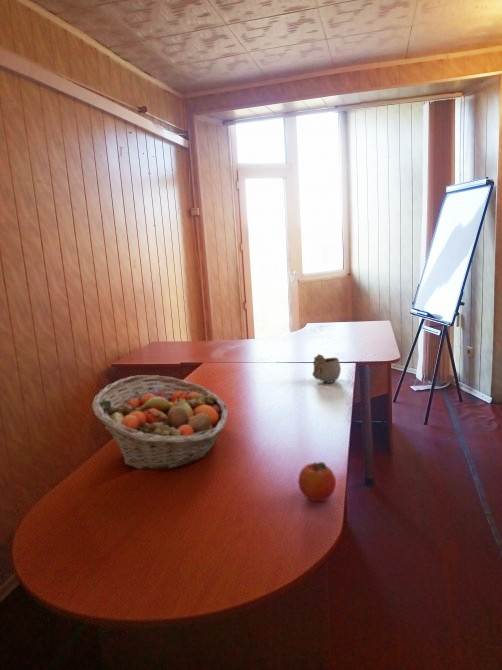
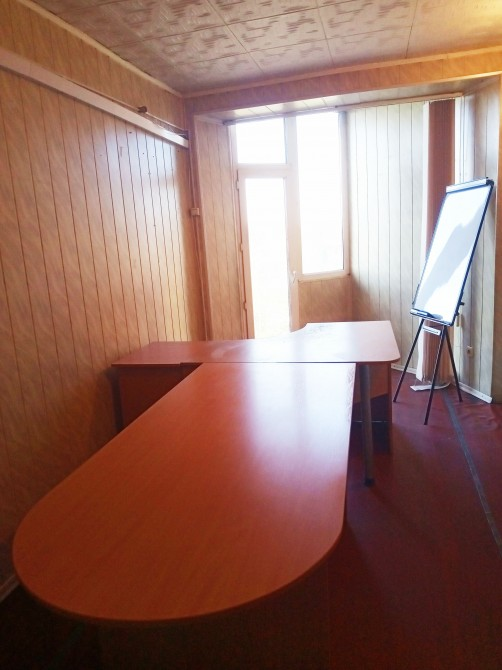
- fruit (316, 478)
- fruit basket (164, 416)
- mug (327, 368)
